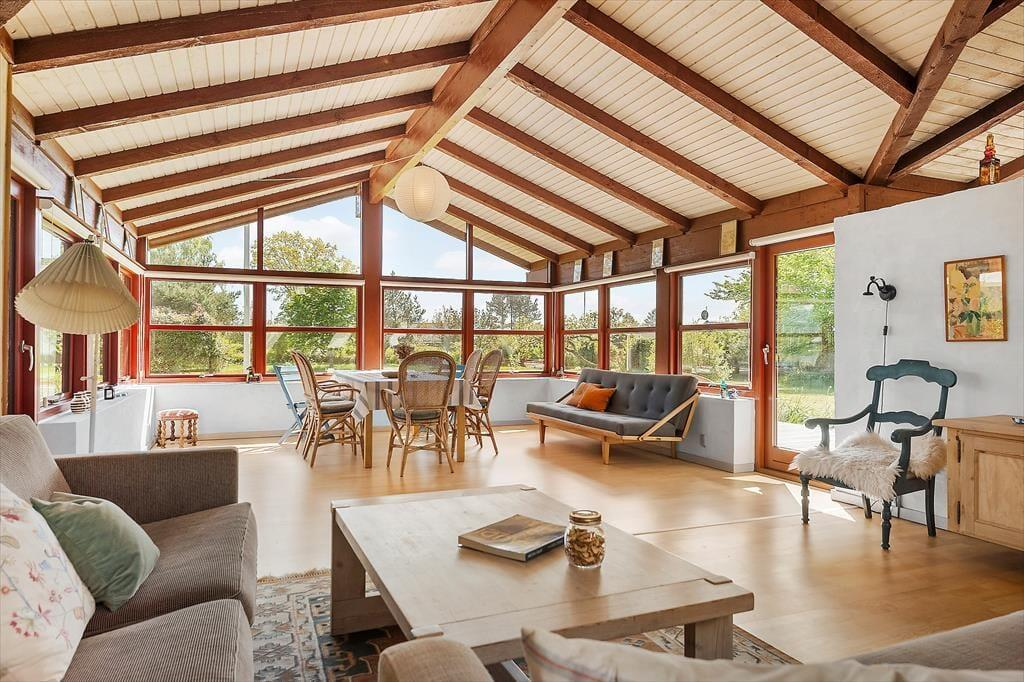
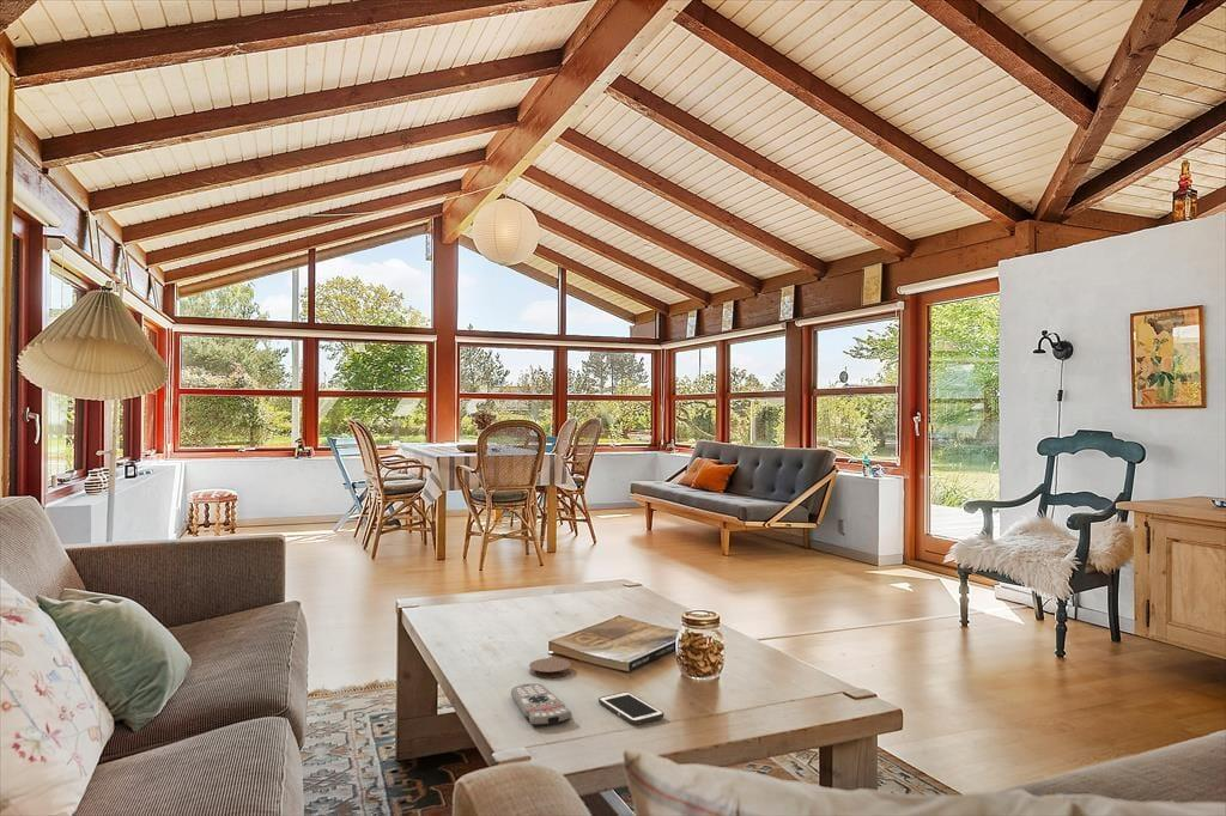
+ remote control (538, 704)
+ coaster (550, 666)
+ cell phone (630, 707)
